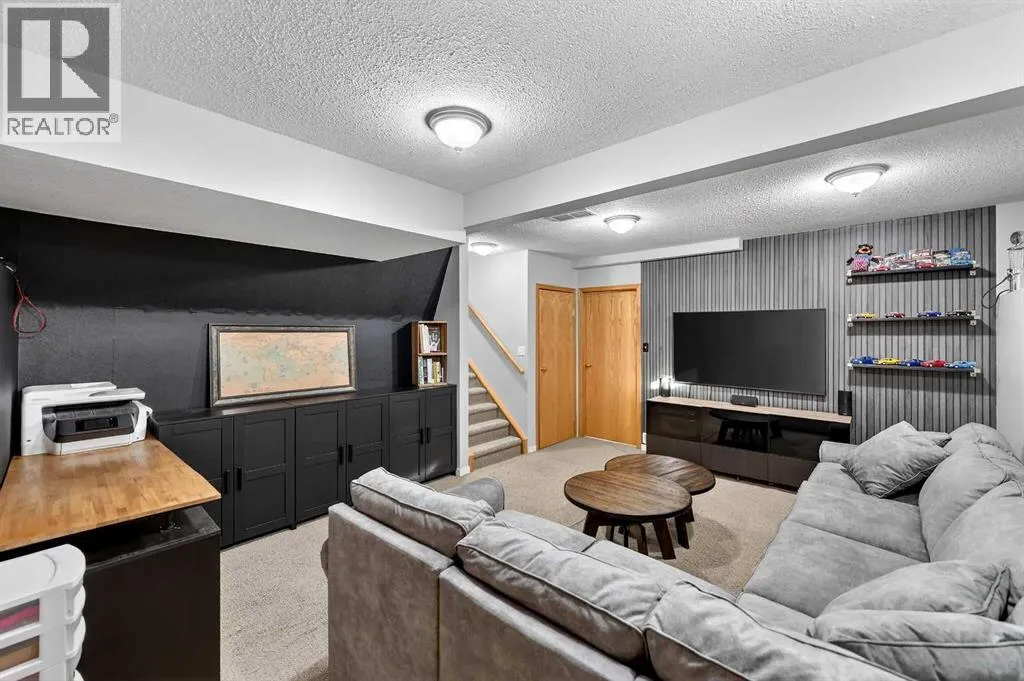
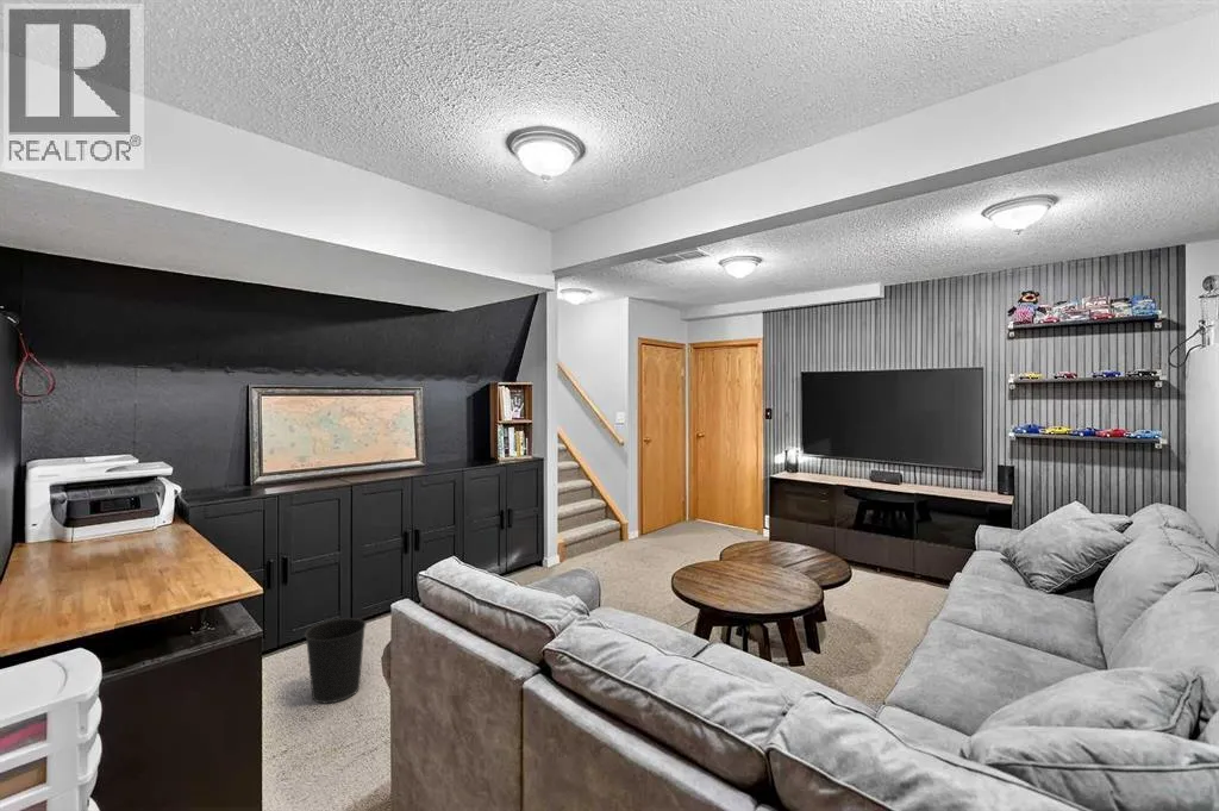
+ wastebasket (336, 660)
